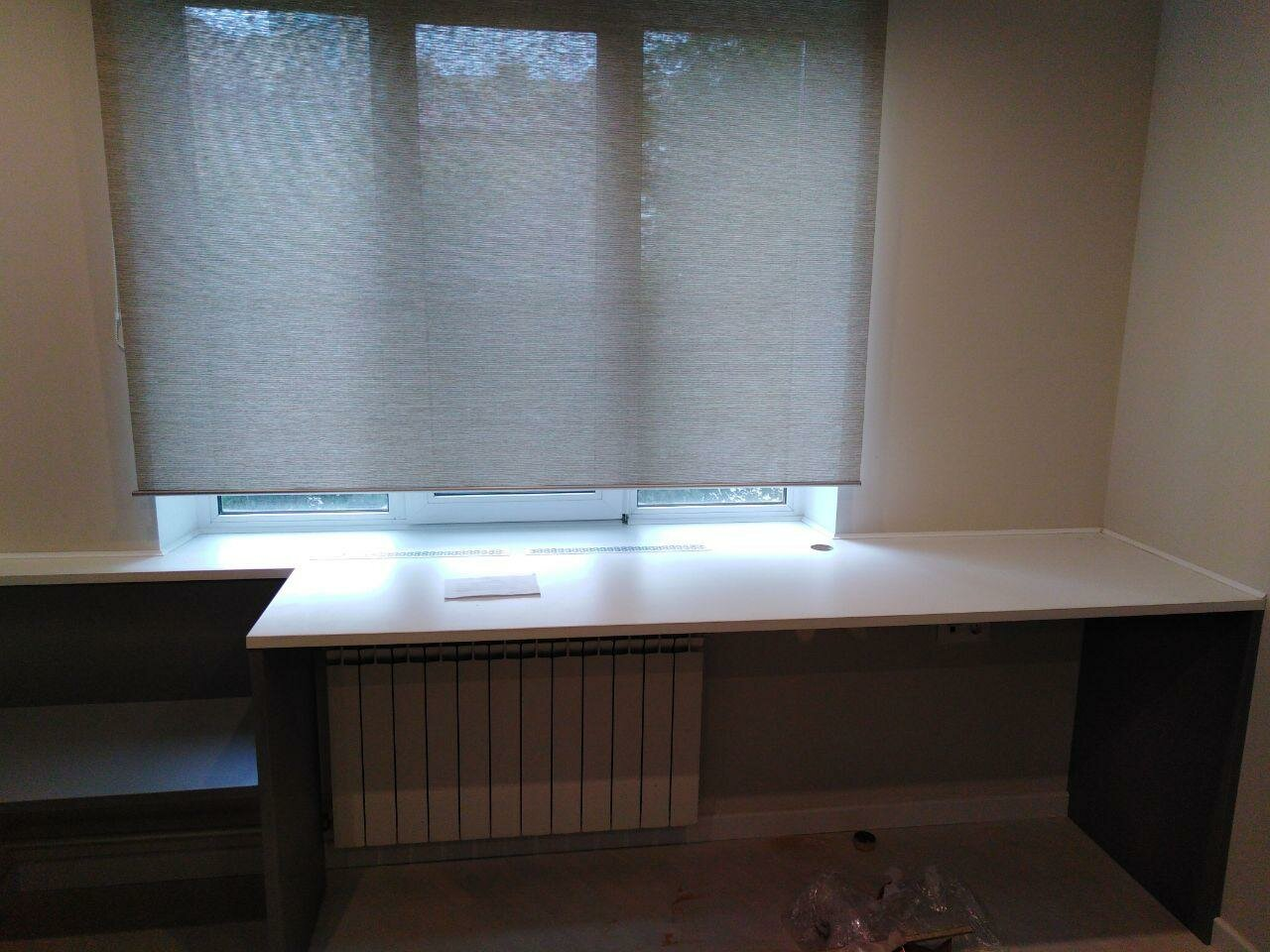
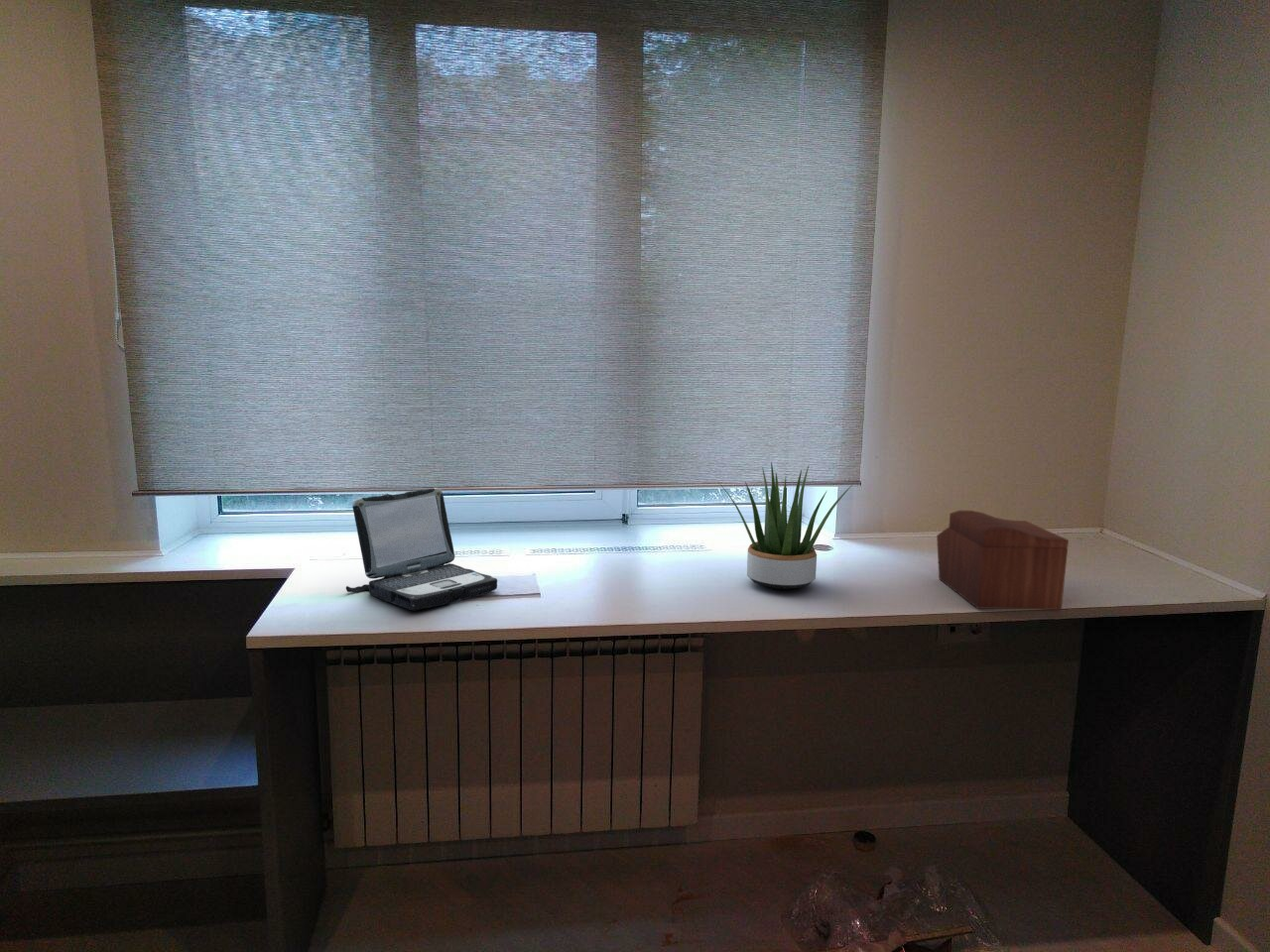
+ laptop (423, 544)
+ potted plant (783, 526)
+ sewing box (998, 553)
